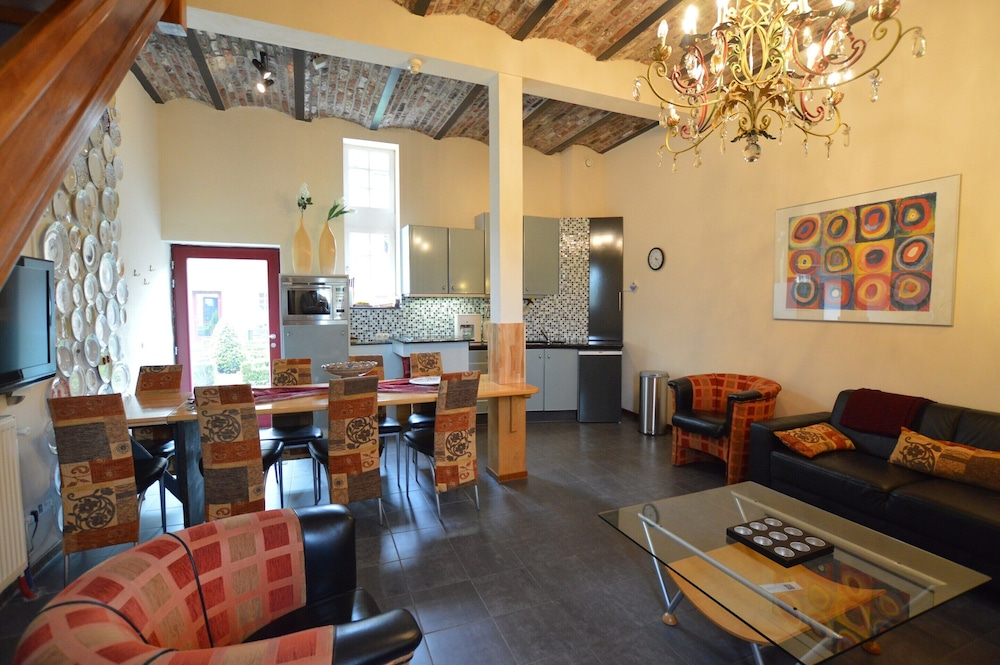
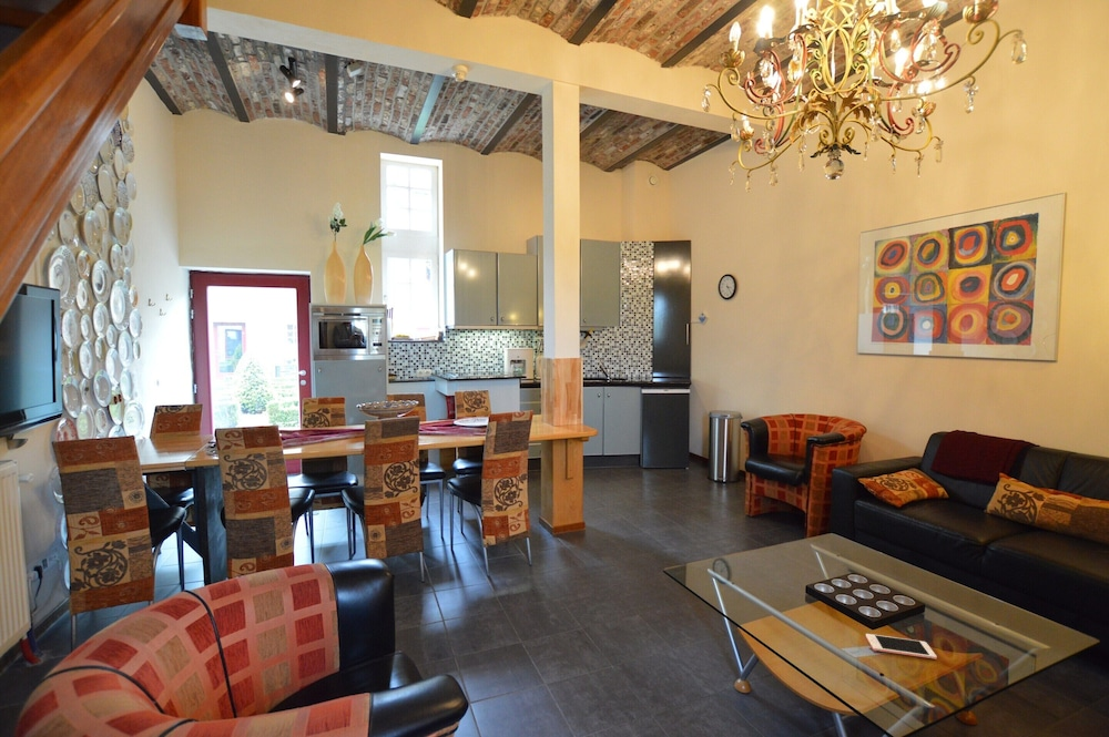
+ cell phone (899, 645)
